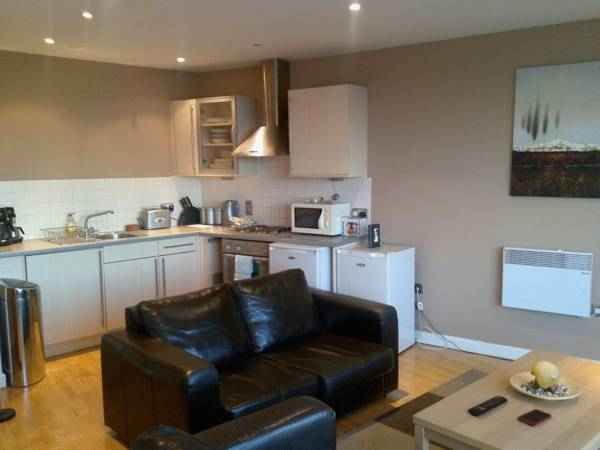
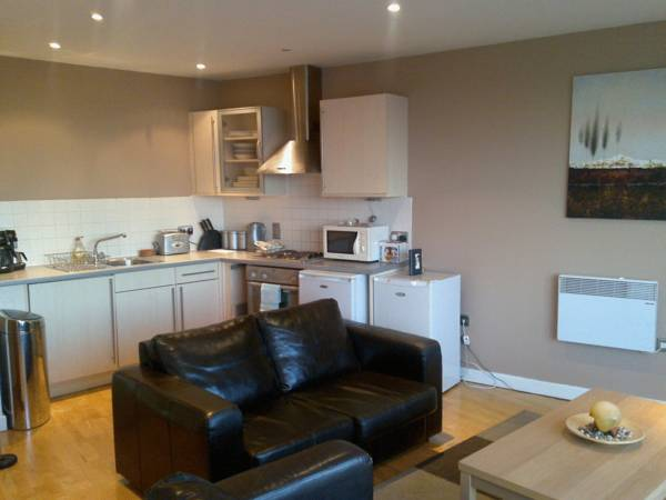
- remote control (488, 405)
- cell phone (534, 417)
